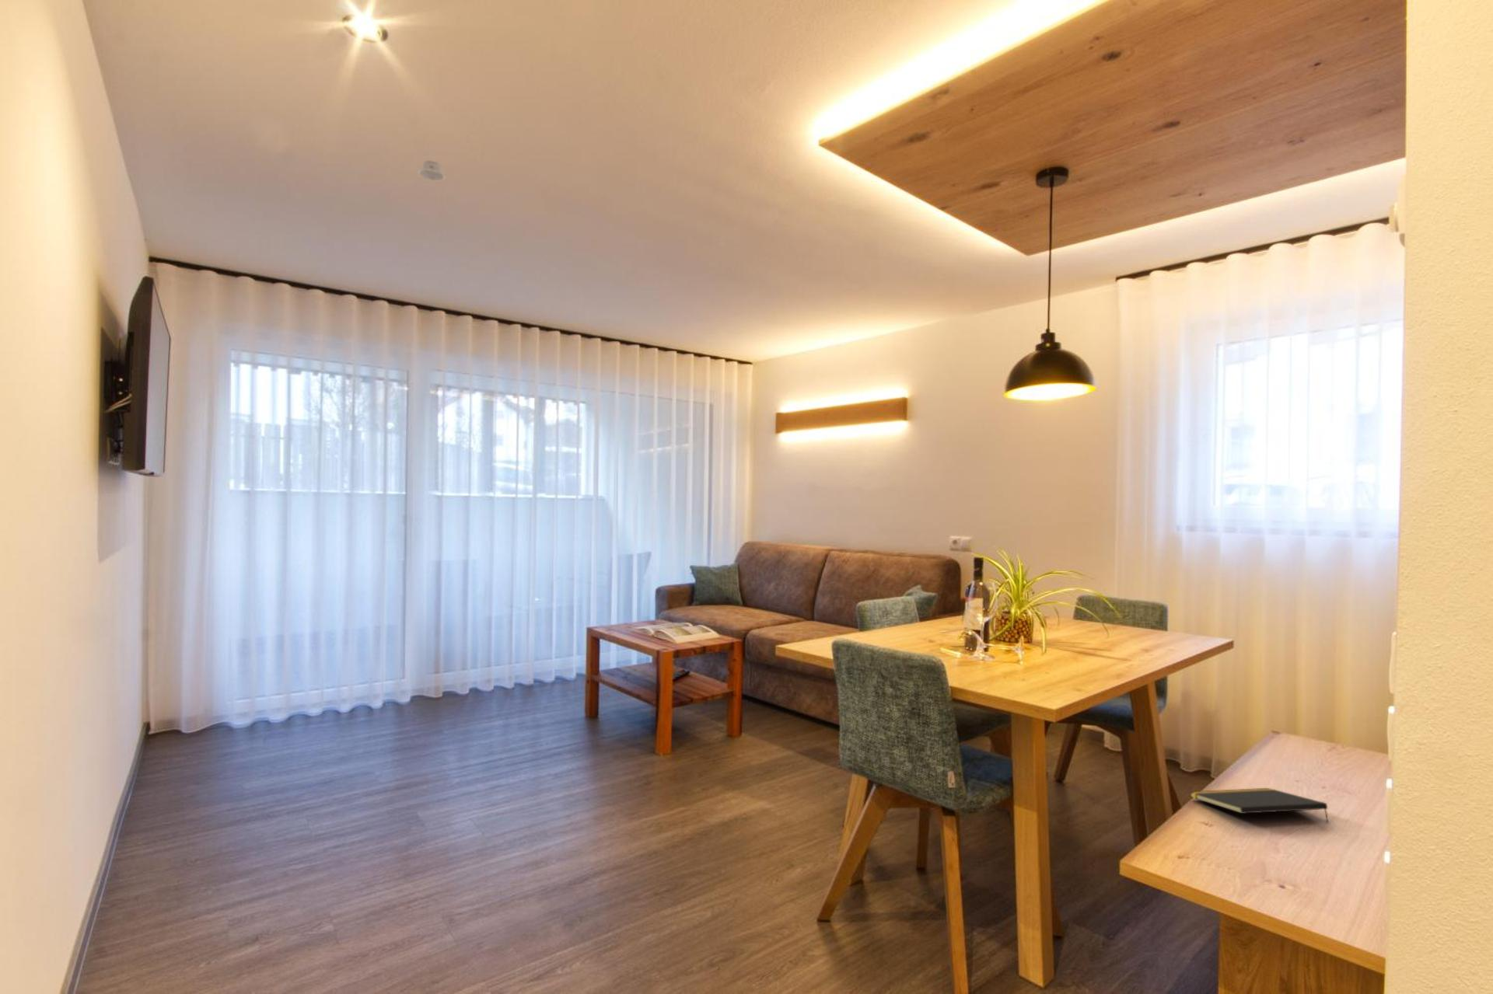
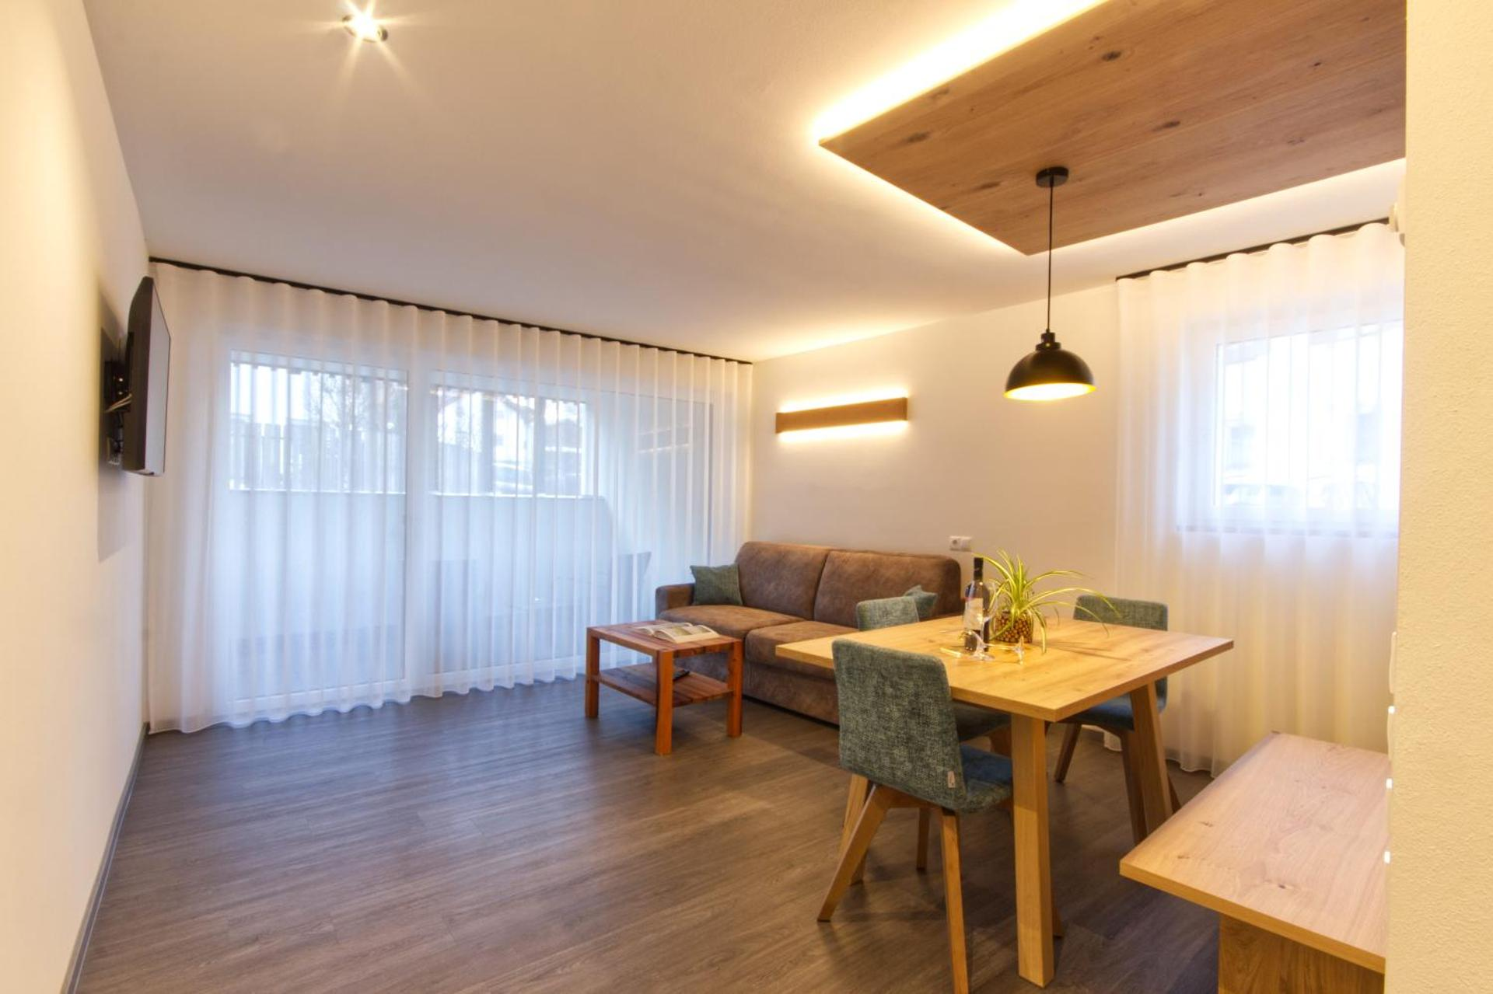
- recessed light (432, 170)
- notepad (1255, 800)
